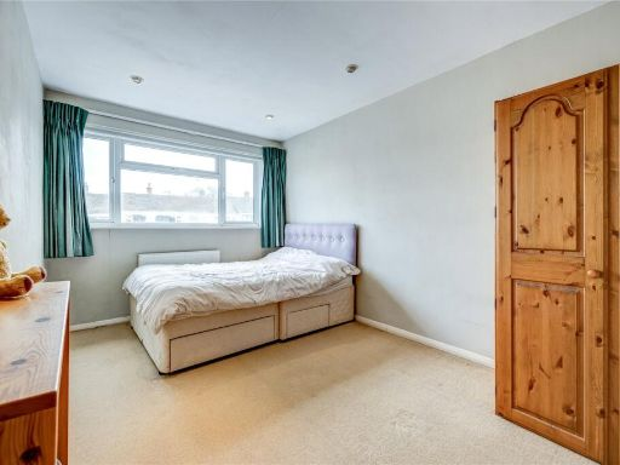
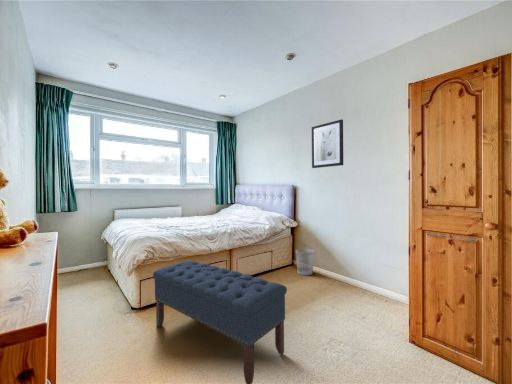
+ wastebasket (304, 261)
+ wall art (326, 145)
+ bench (214, 306)
